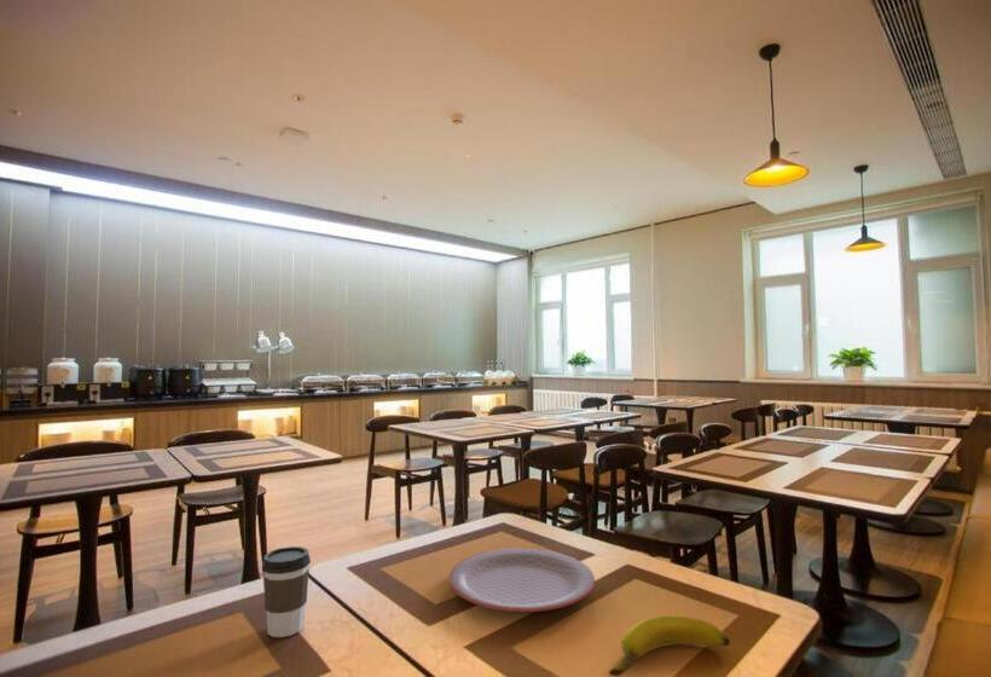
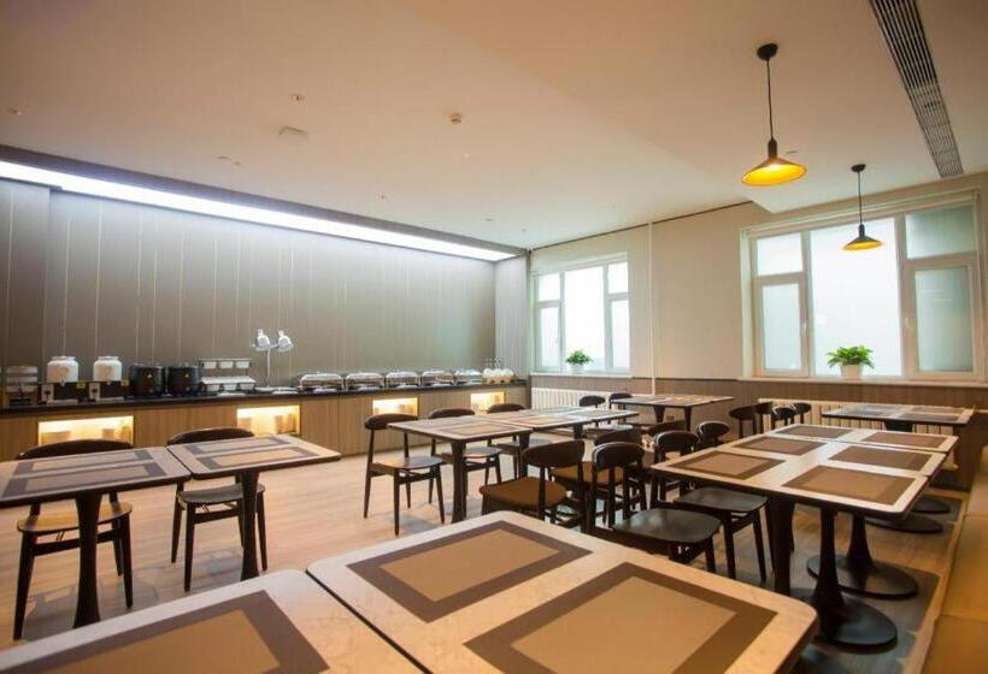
- coffee cup (285, 590)
- plate (521, 580)
- banana (662, 638)
